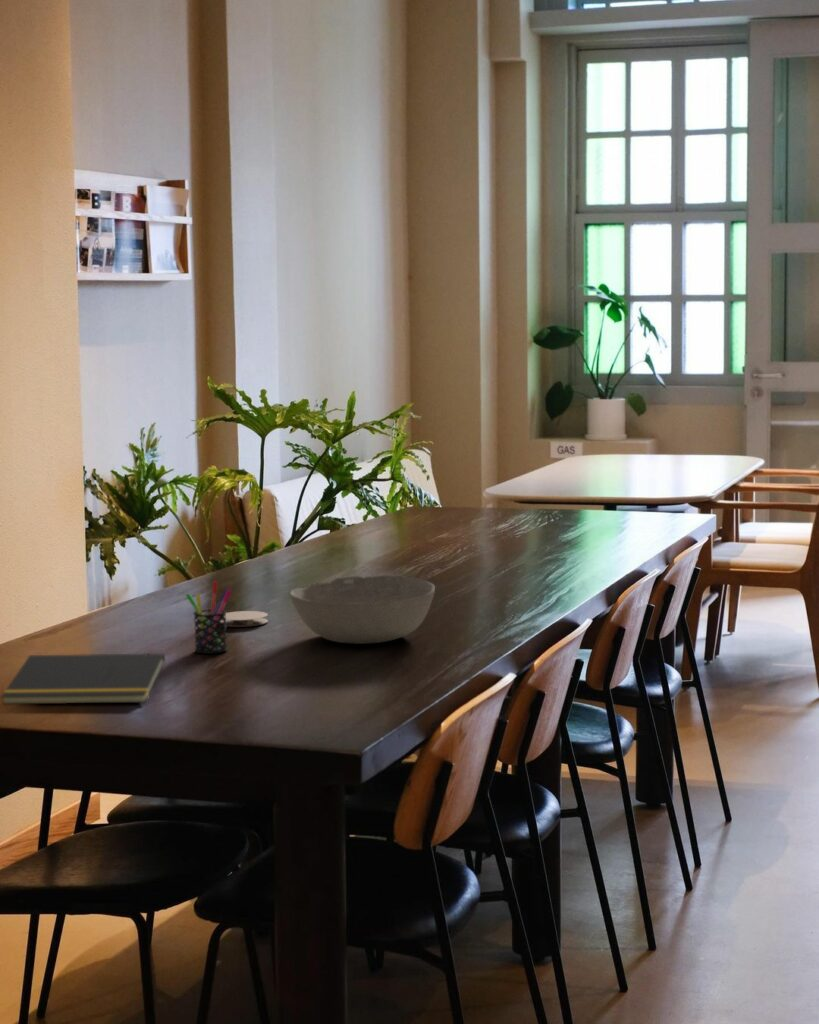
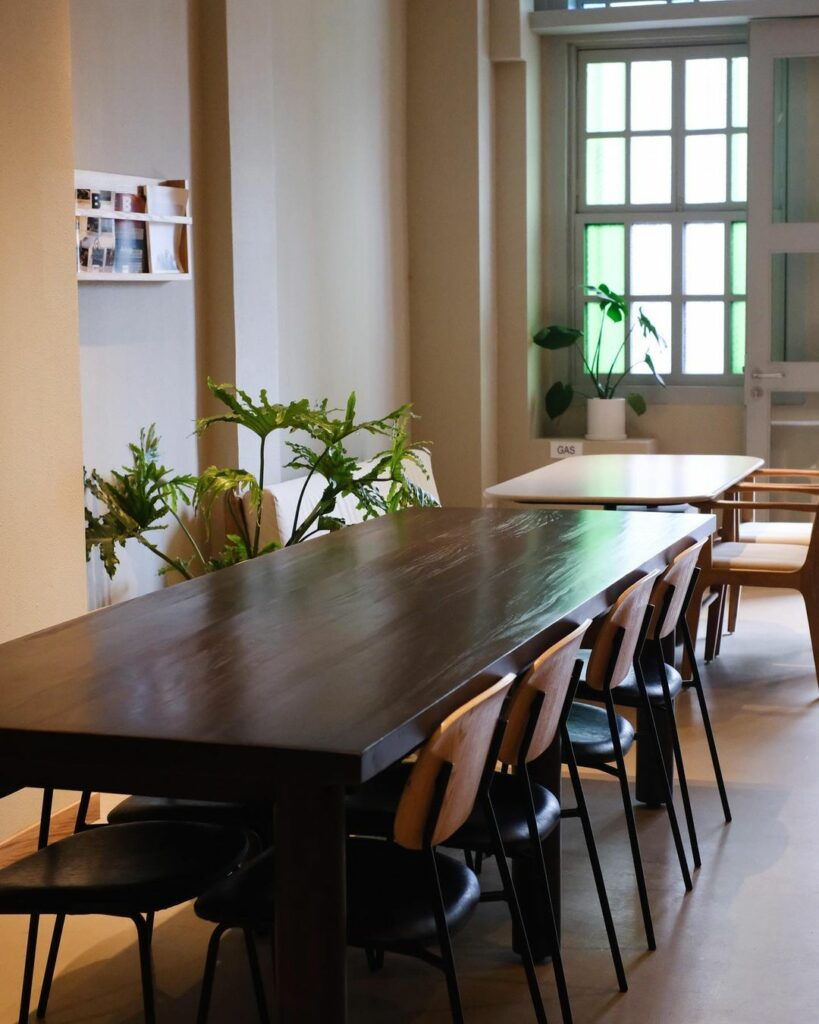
- notepad (85, 678)
- pen holder (207, 616)
- bowl (363, 611)
- coaster (243, 618)
